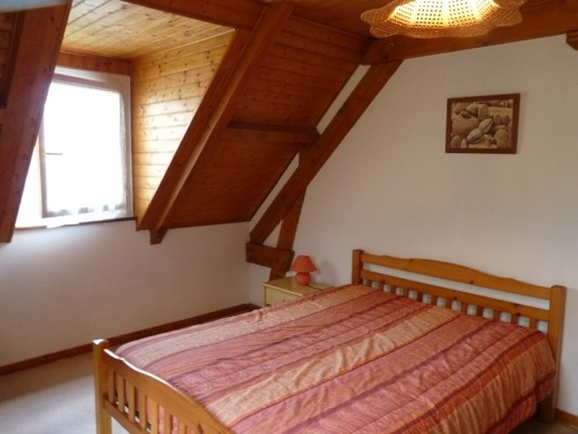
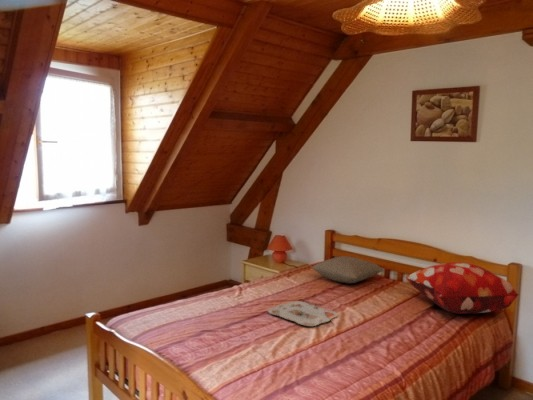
+ serving tray (302, 313)
+ pillow (347, 269)
+ decorative pillow (459, 286)
